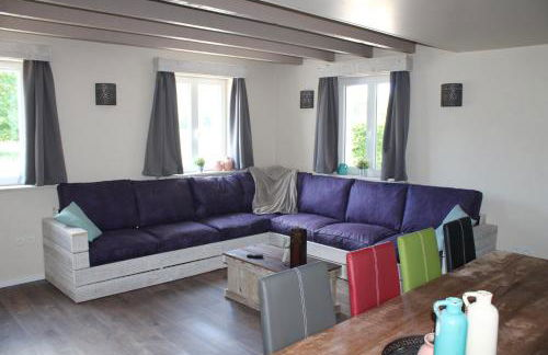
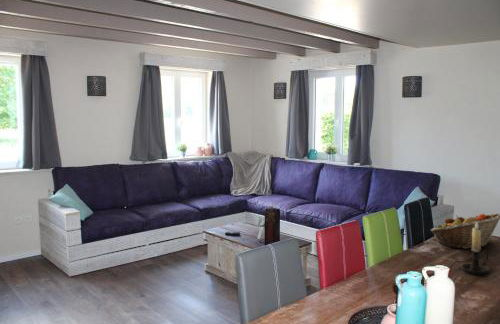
+ candle holder (478, 245)
+ fruit basket (466, 228)
